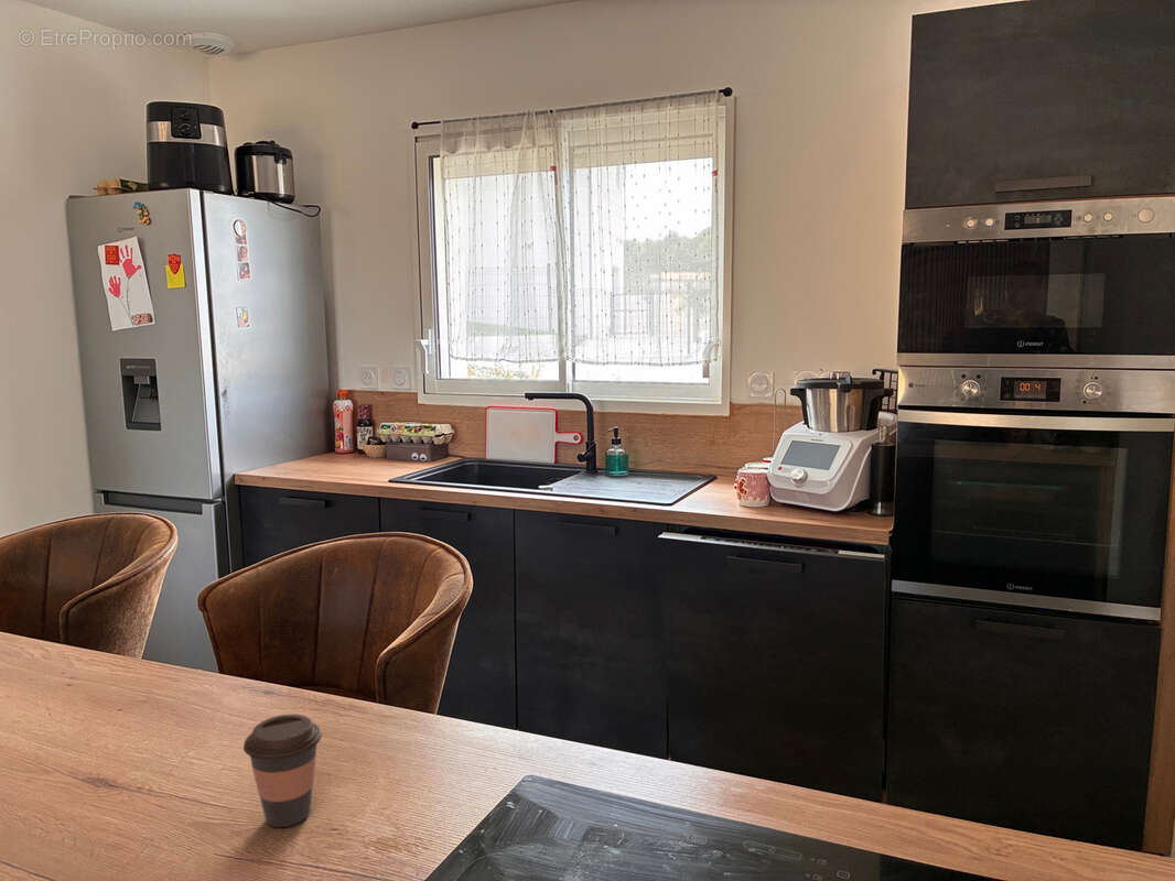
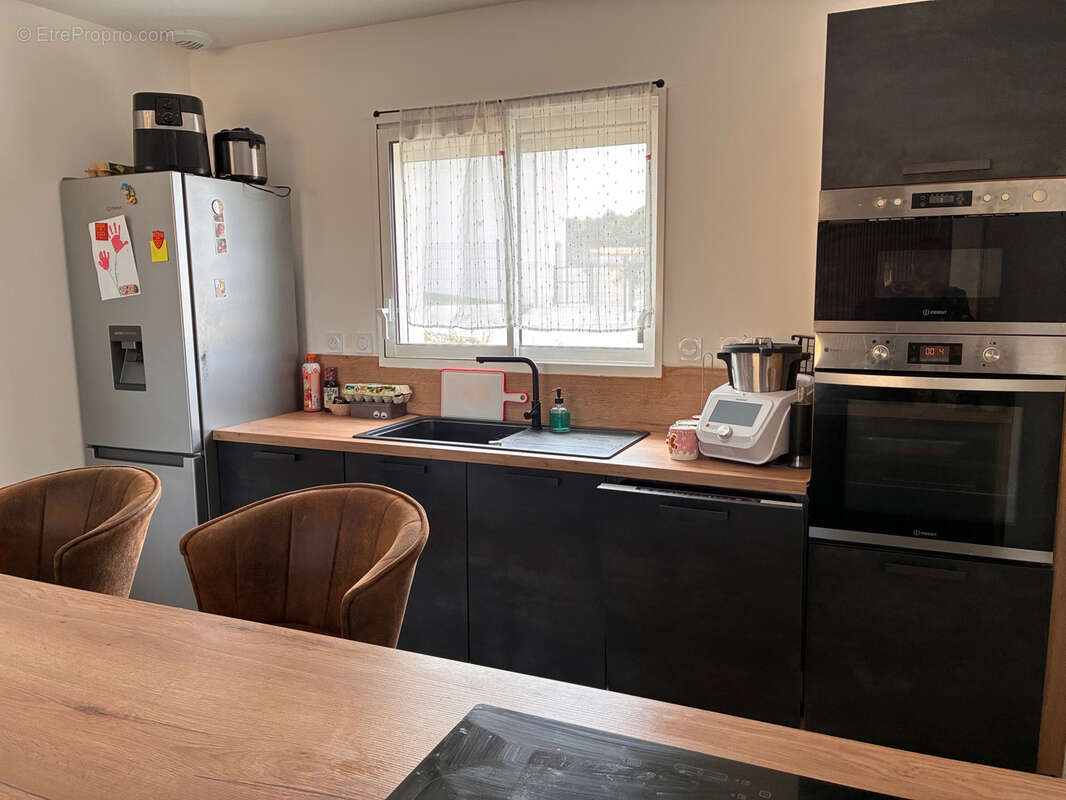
- coffee cup (284, 771)
